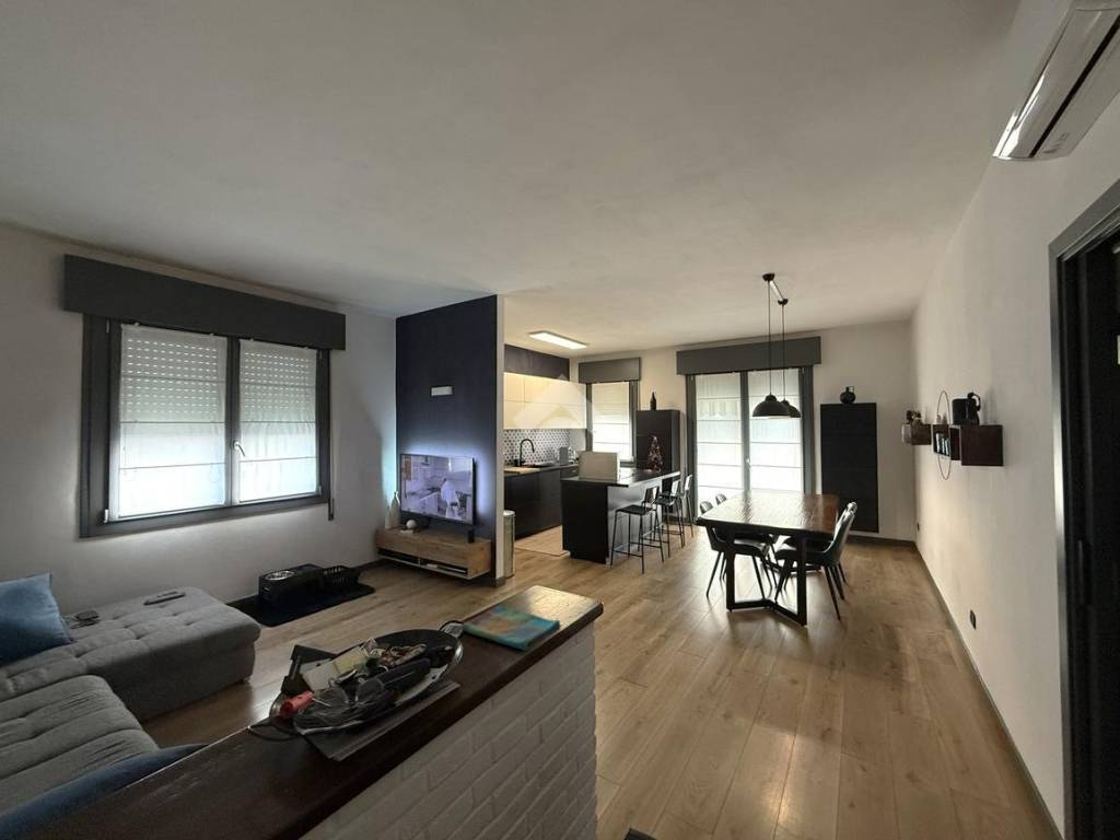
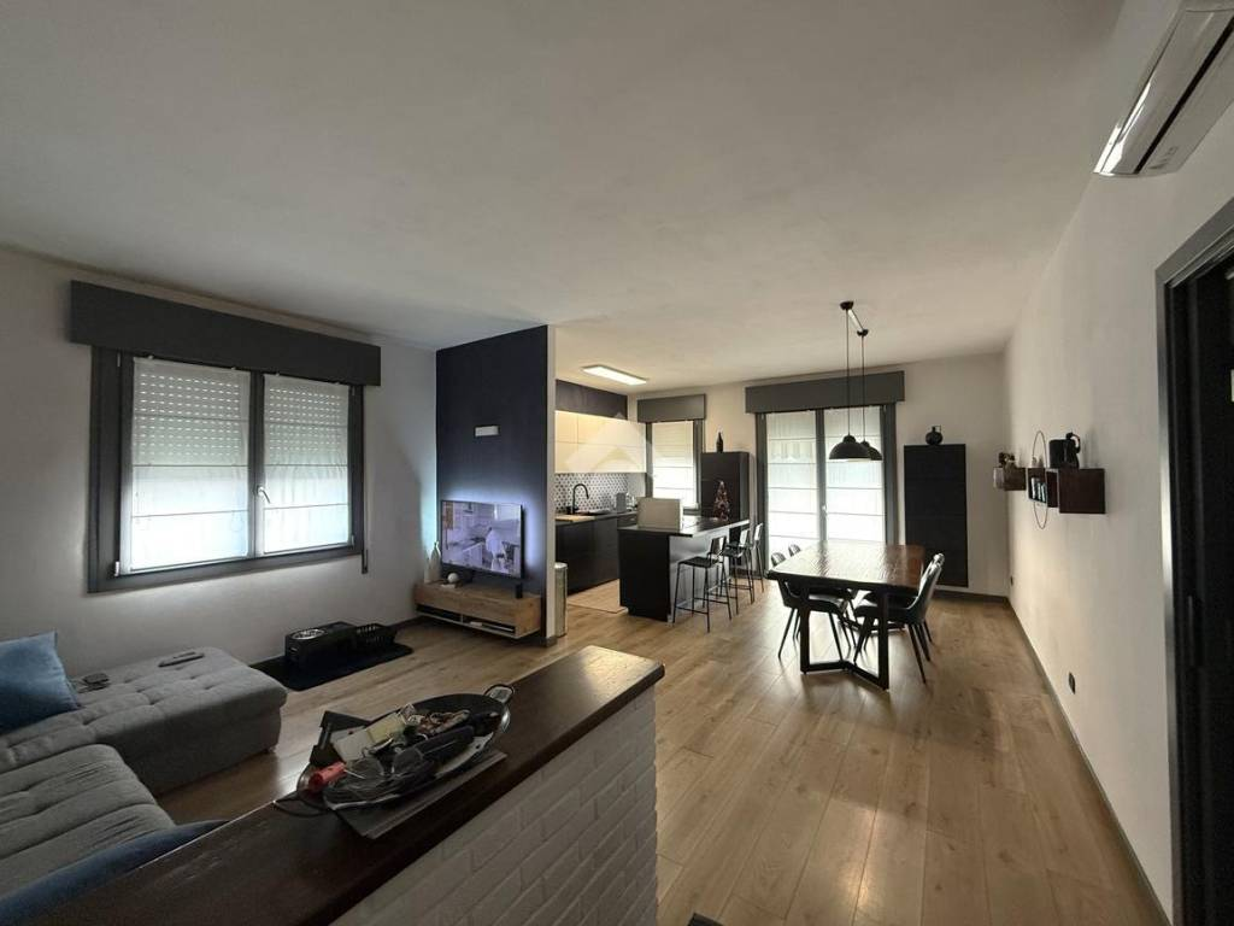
- dish towel (511, 625)
